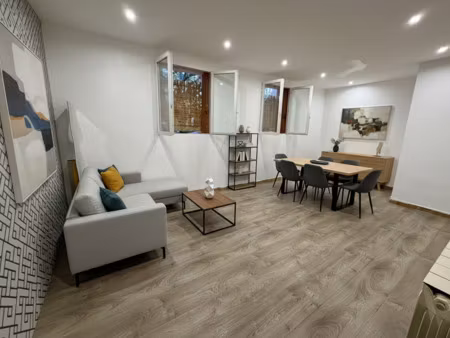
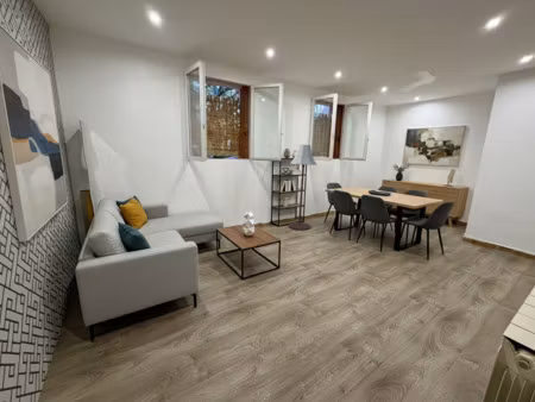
+ floor lamp (301, 187)
